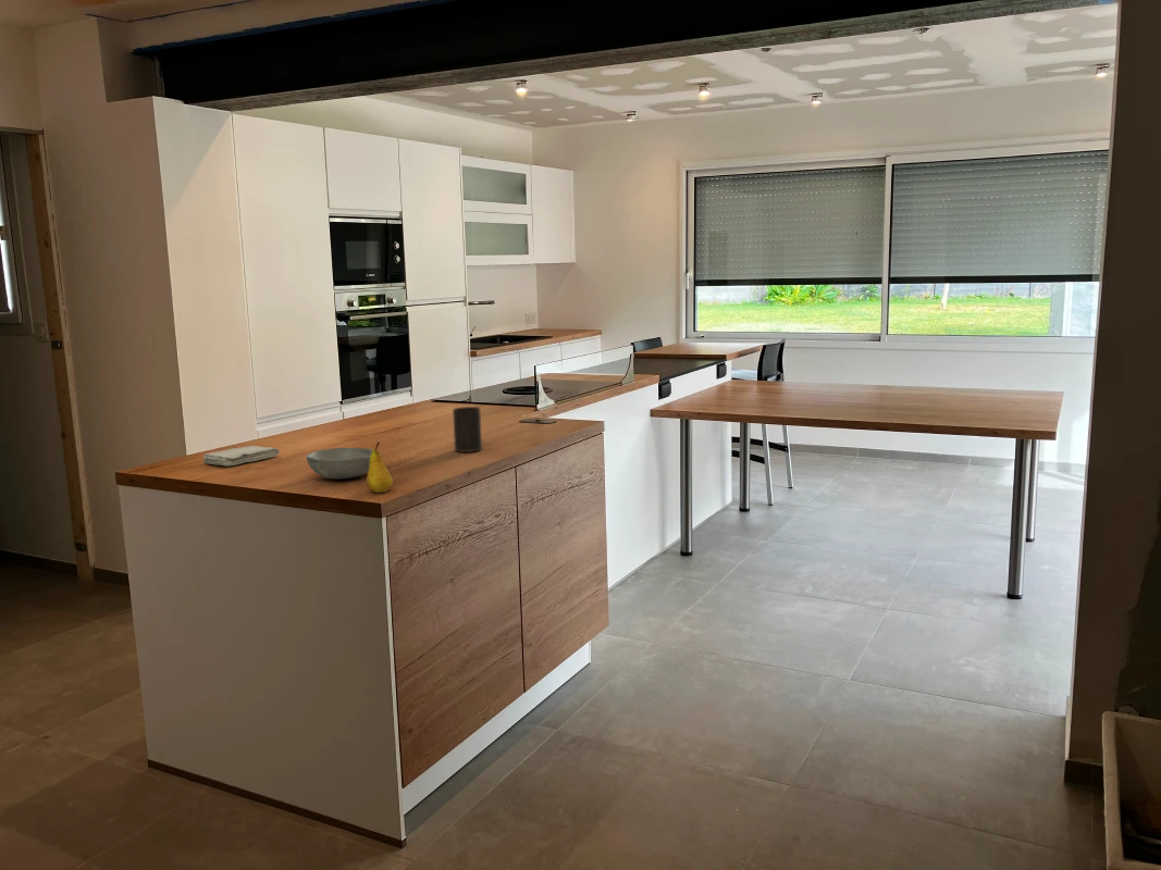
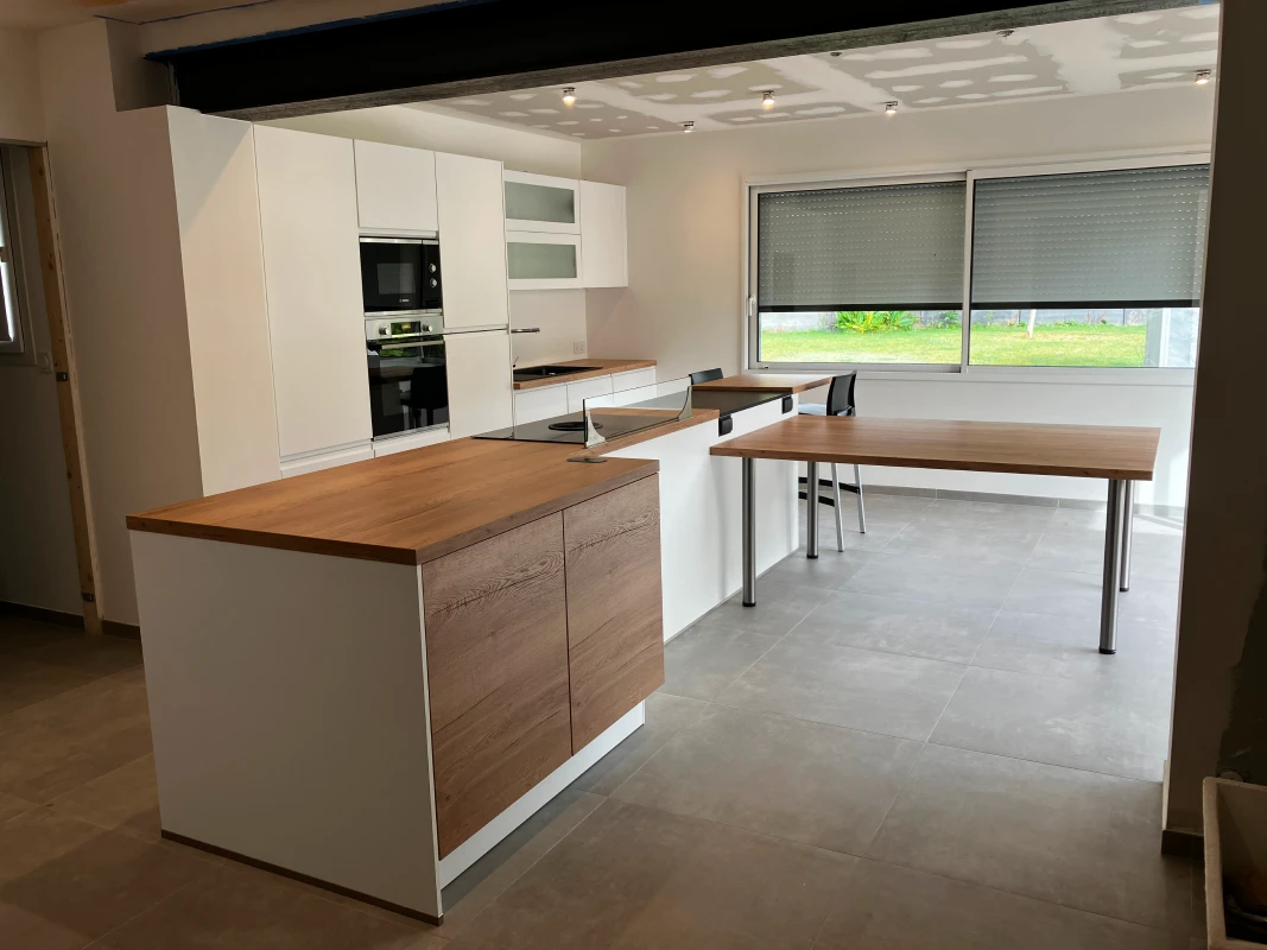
- fruit (379, 467)
- soup bowl (343, 464)
- washcloth (240, 455)
- cup (467, 428)
